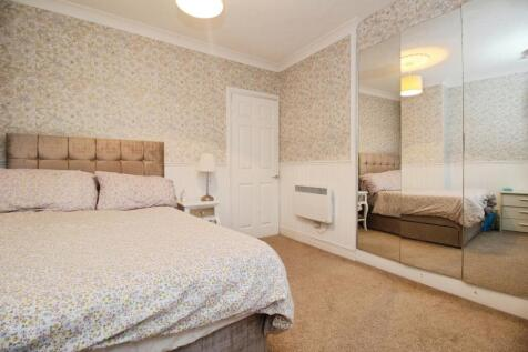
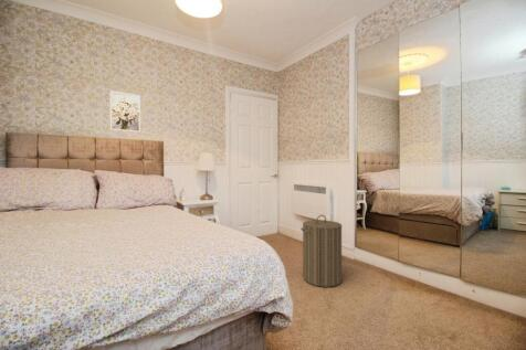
+ wall art (125, 112)
+ laundry hamper (322, 246)
